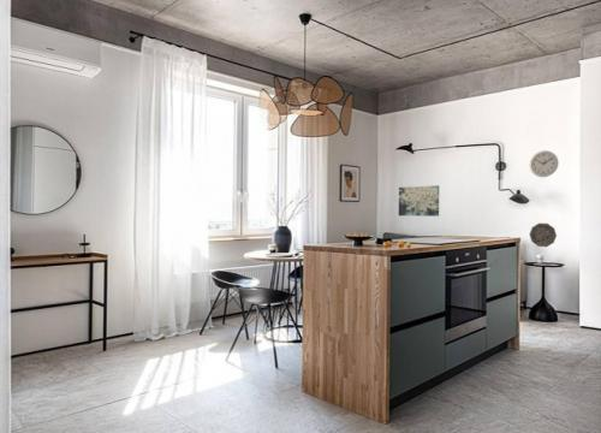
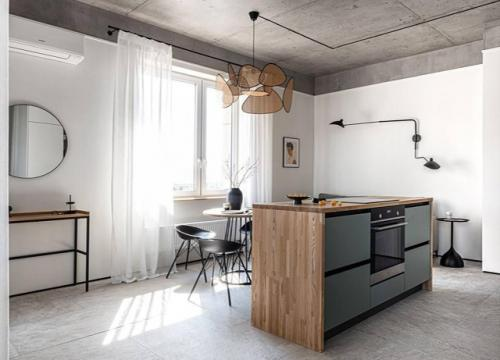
- wall clock (543, 164)
- wall art (417, 201)
- decorative plate (542, 235)
